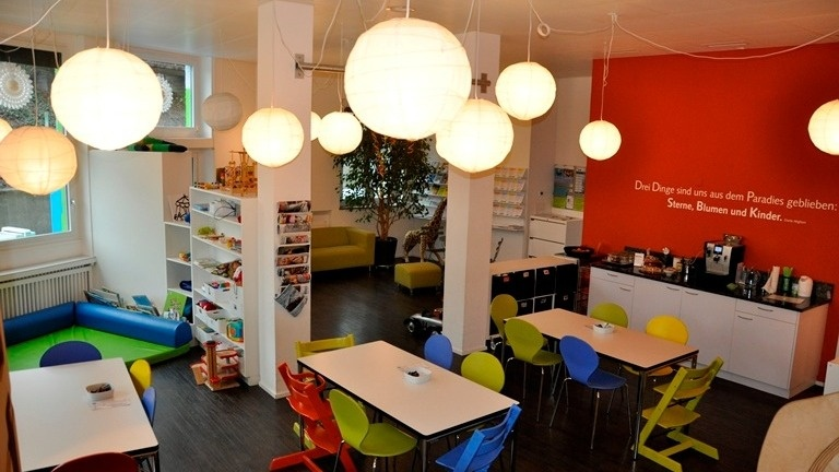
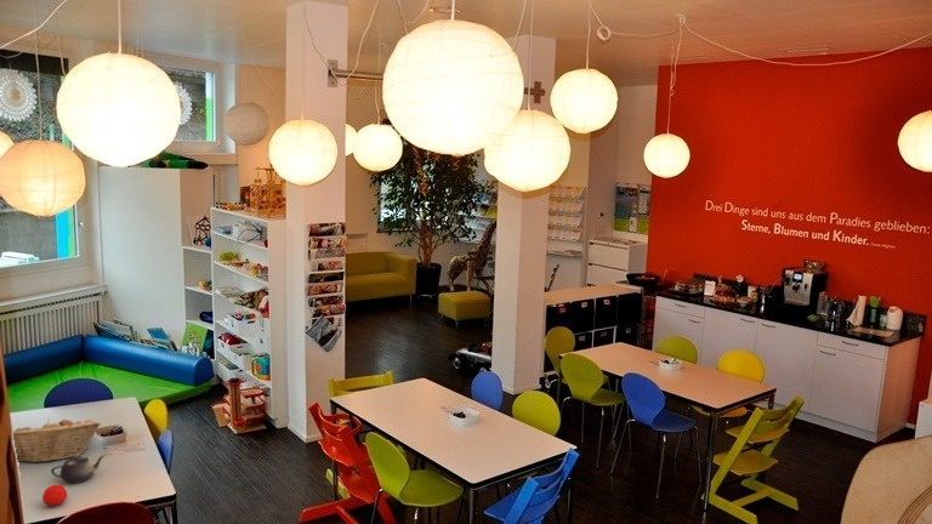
+ fruit basket (49, 435)
+ teapot (79, 467)
+ apple (55, 494)
